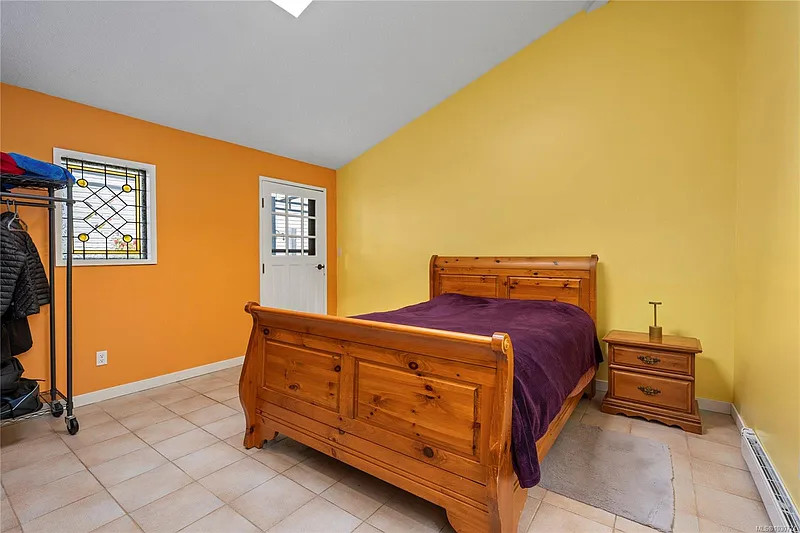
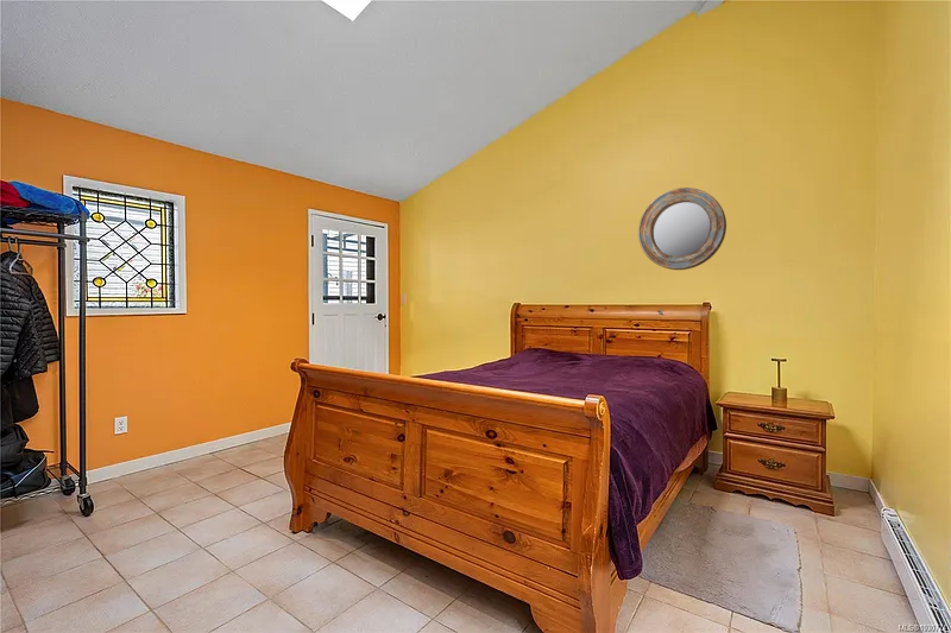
+ home mirror (680, 228)
